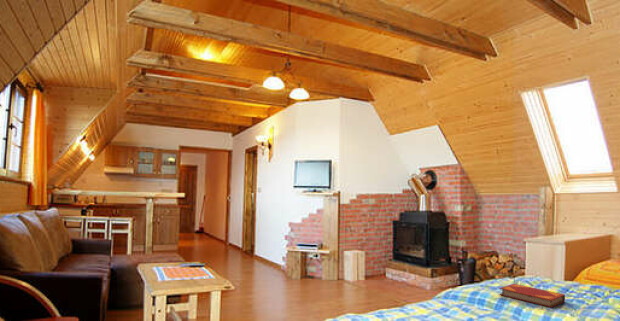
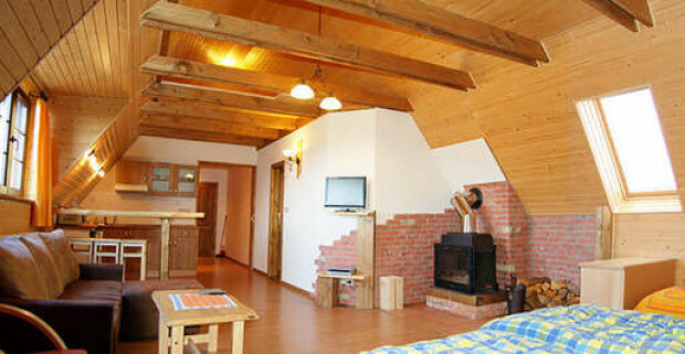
- hardback book (531, 294)
